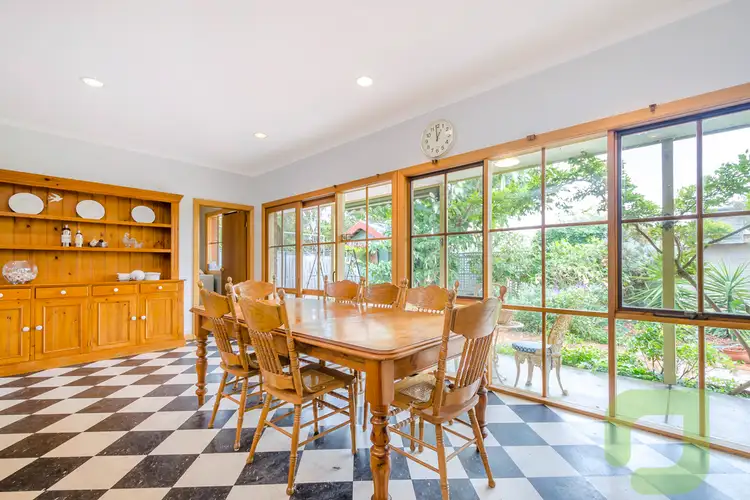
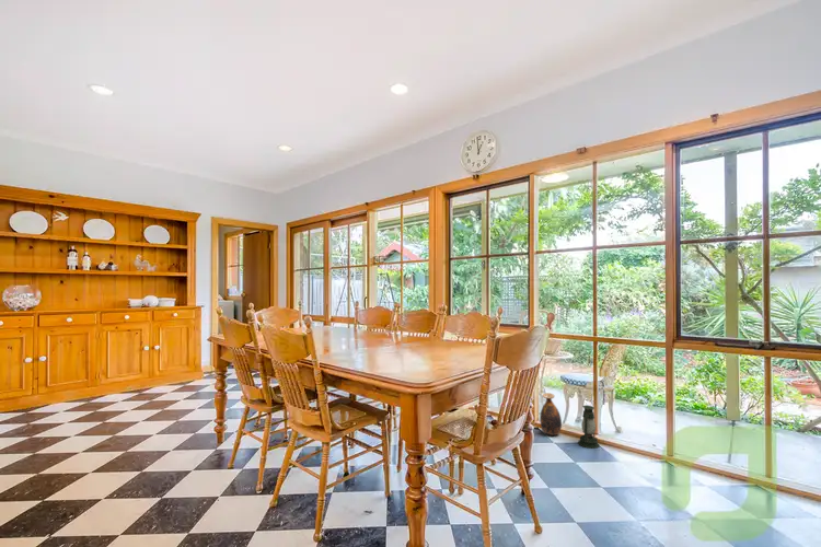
+ vase (551, 414)
+ lantern (588, 422)
